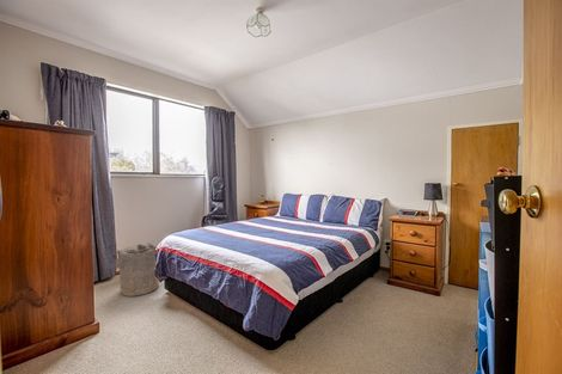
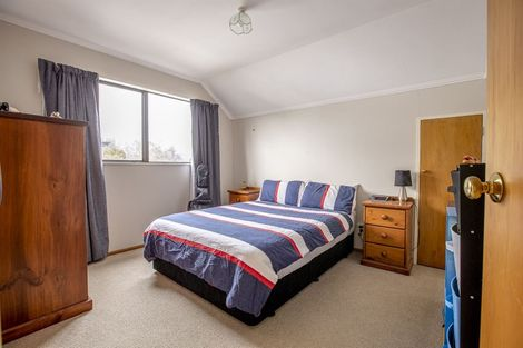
- laundry hamper (136, 266)
